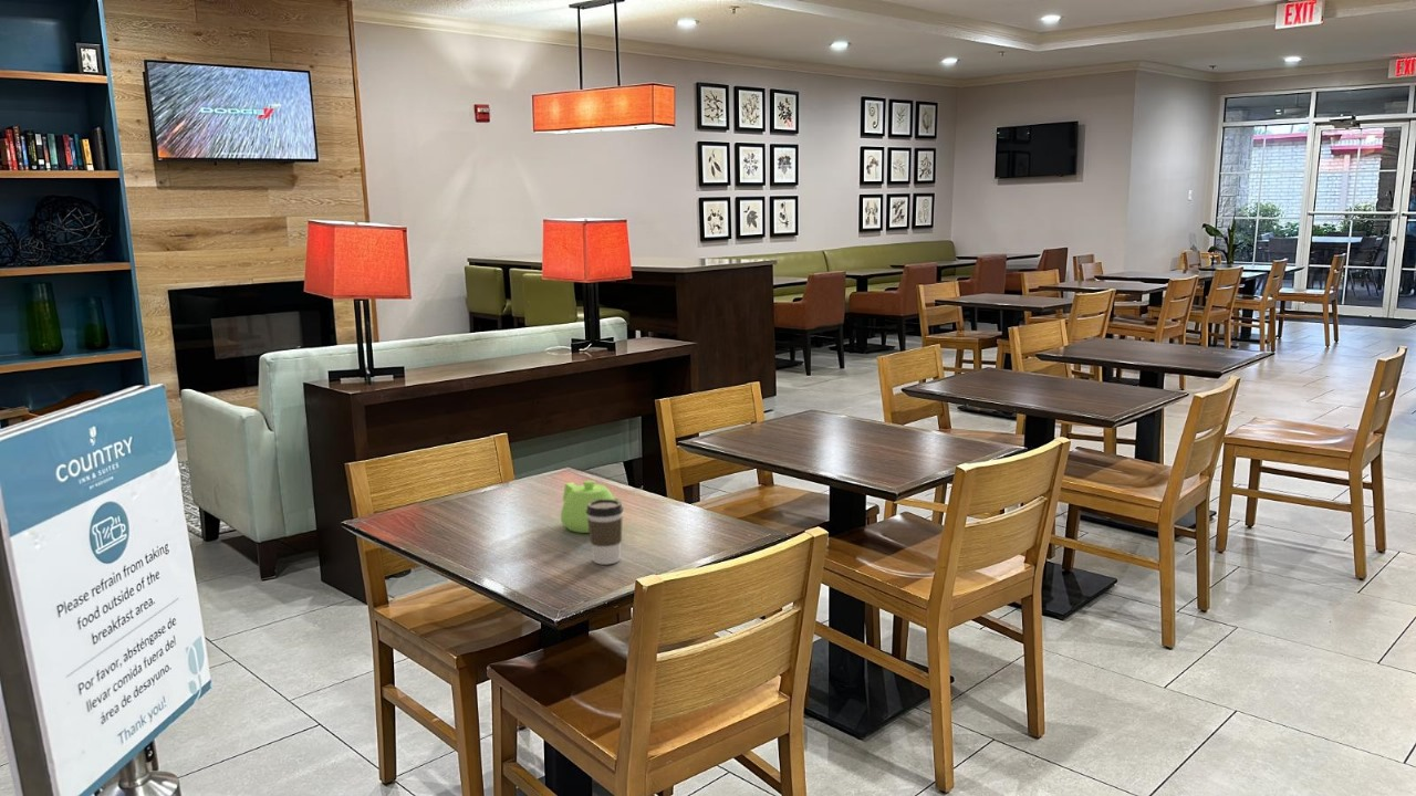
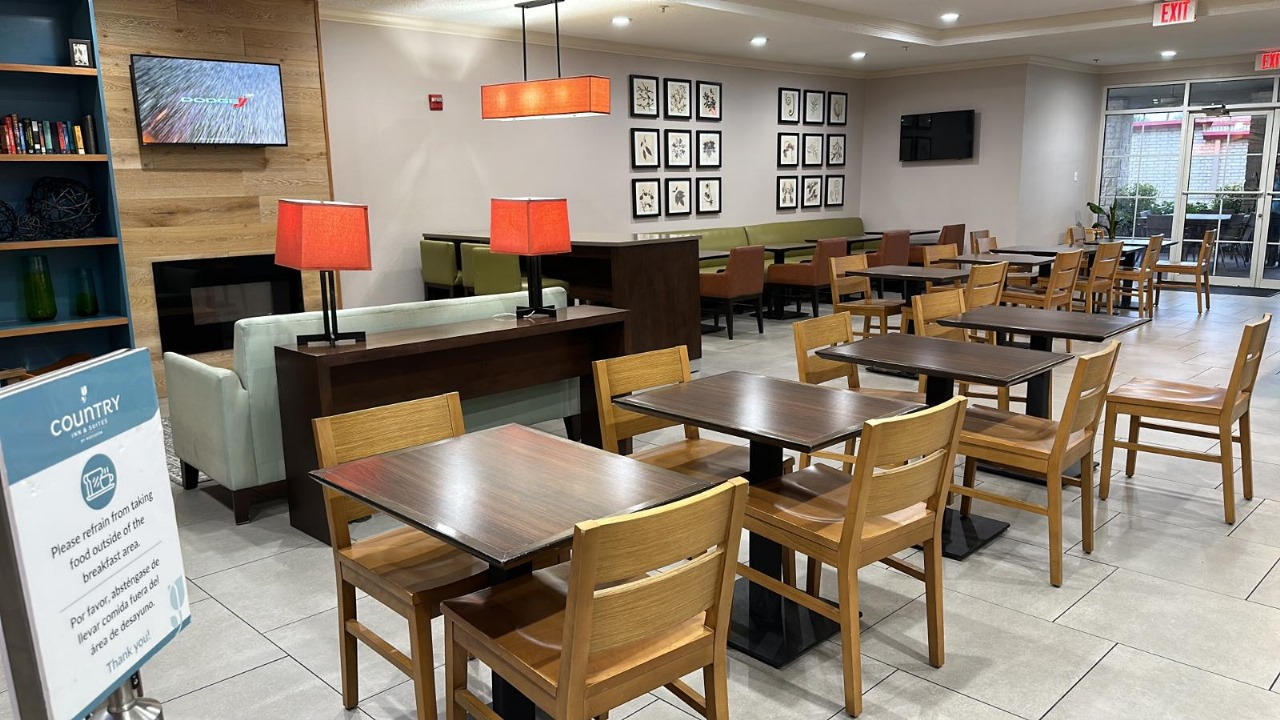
- teapot (591, 501)
- coffee cup (605, 532)
